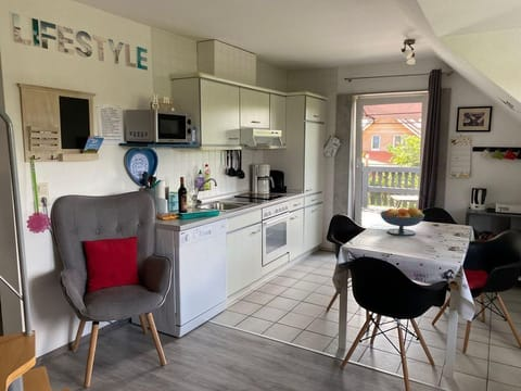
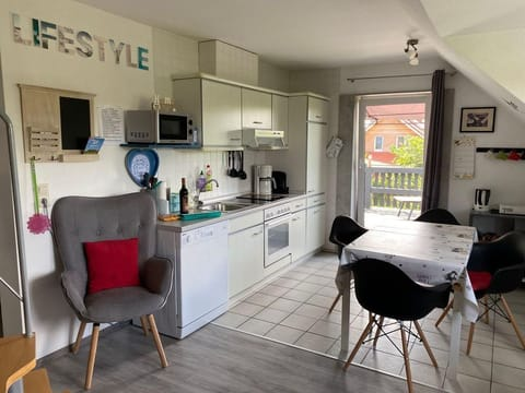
- fruit bowl (402, 219)
